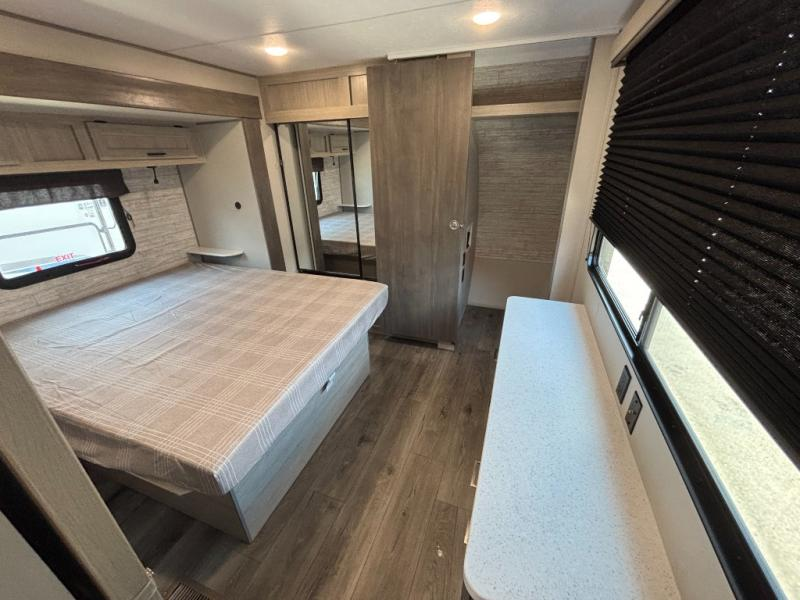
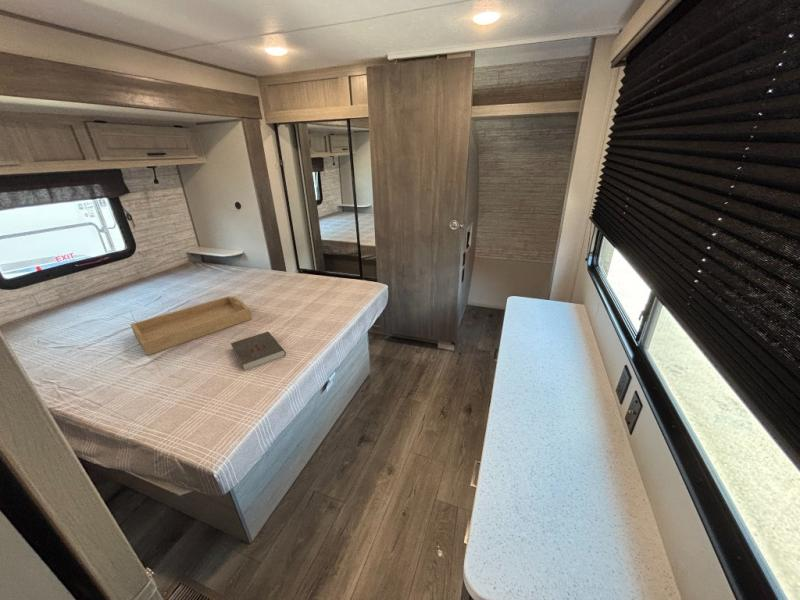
+ serving tray (193, 319)
+ book (258, 349)
